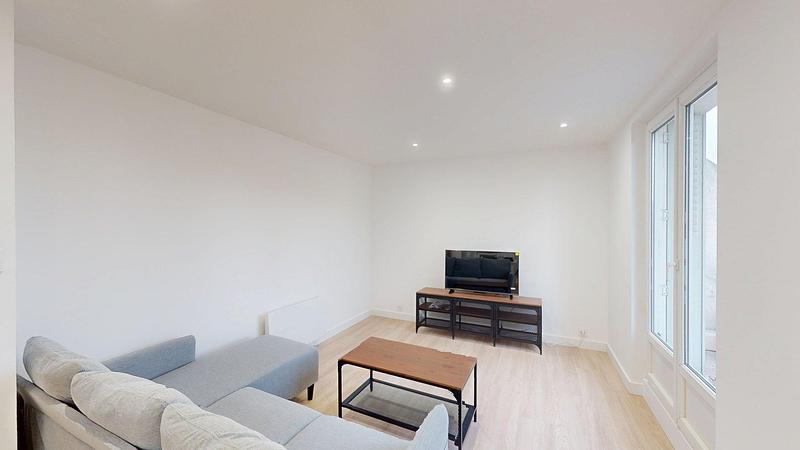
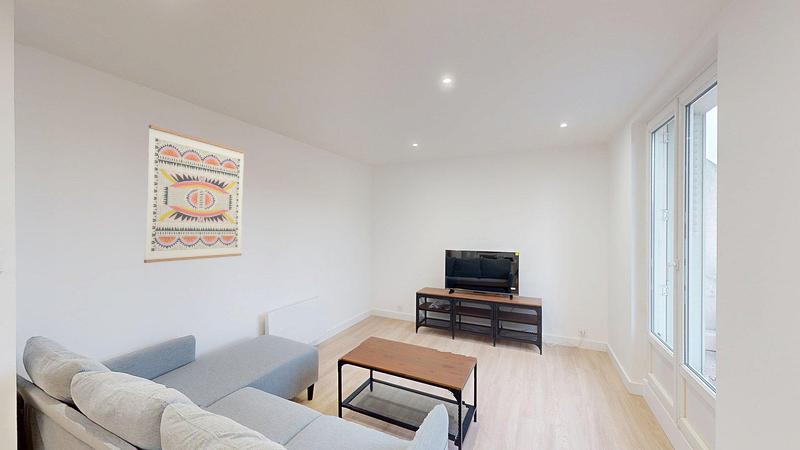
+ wall art (201, 199)
